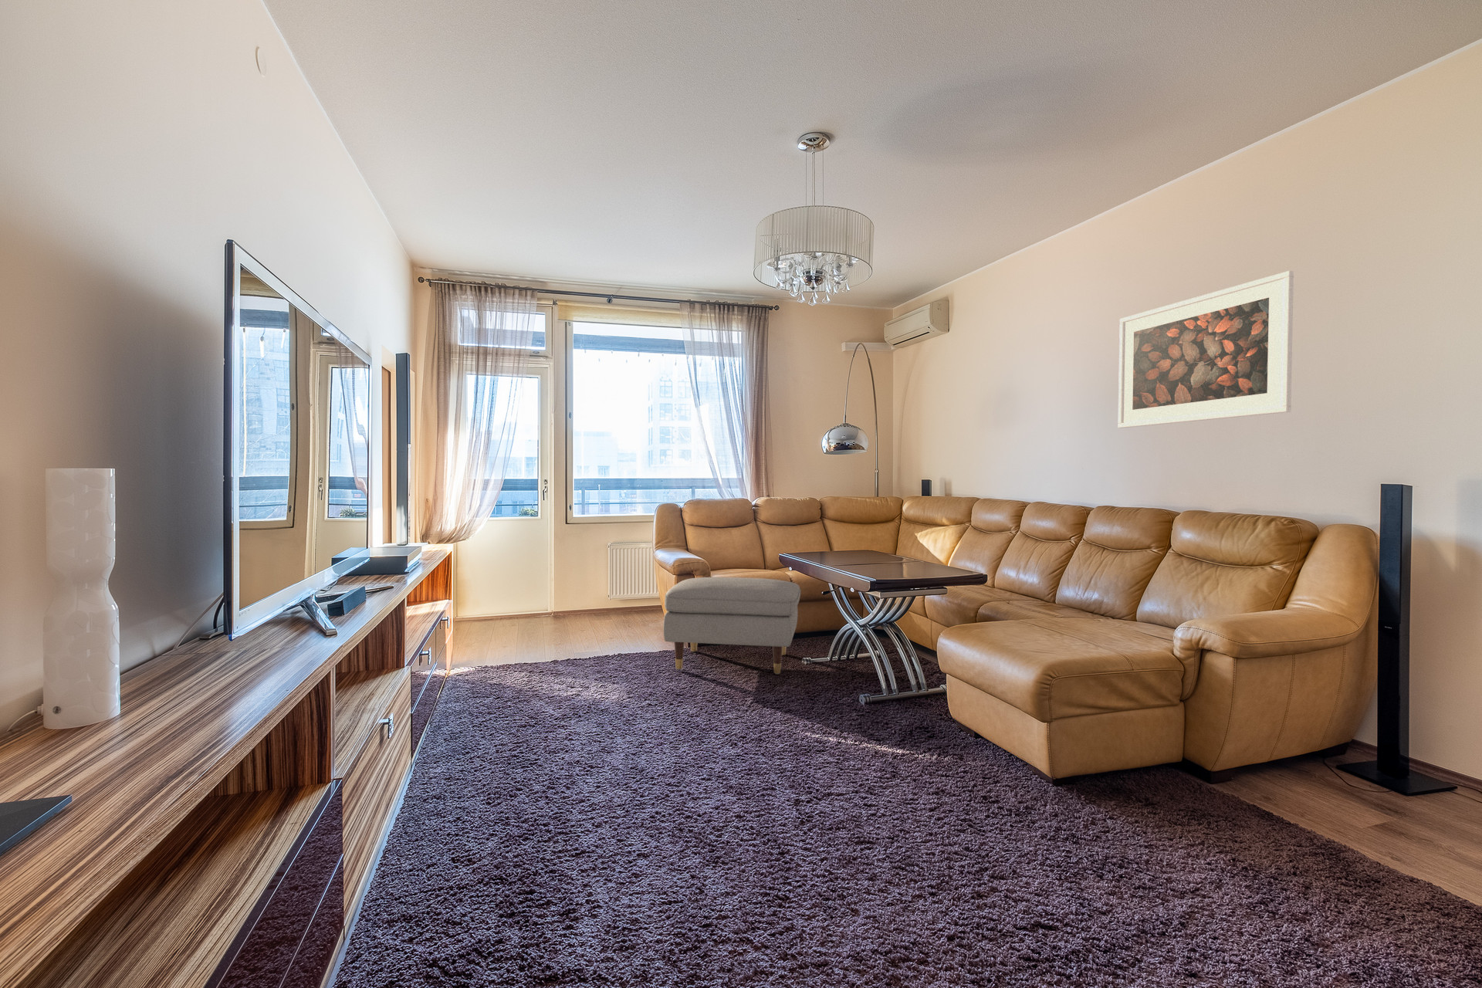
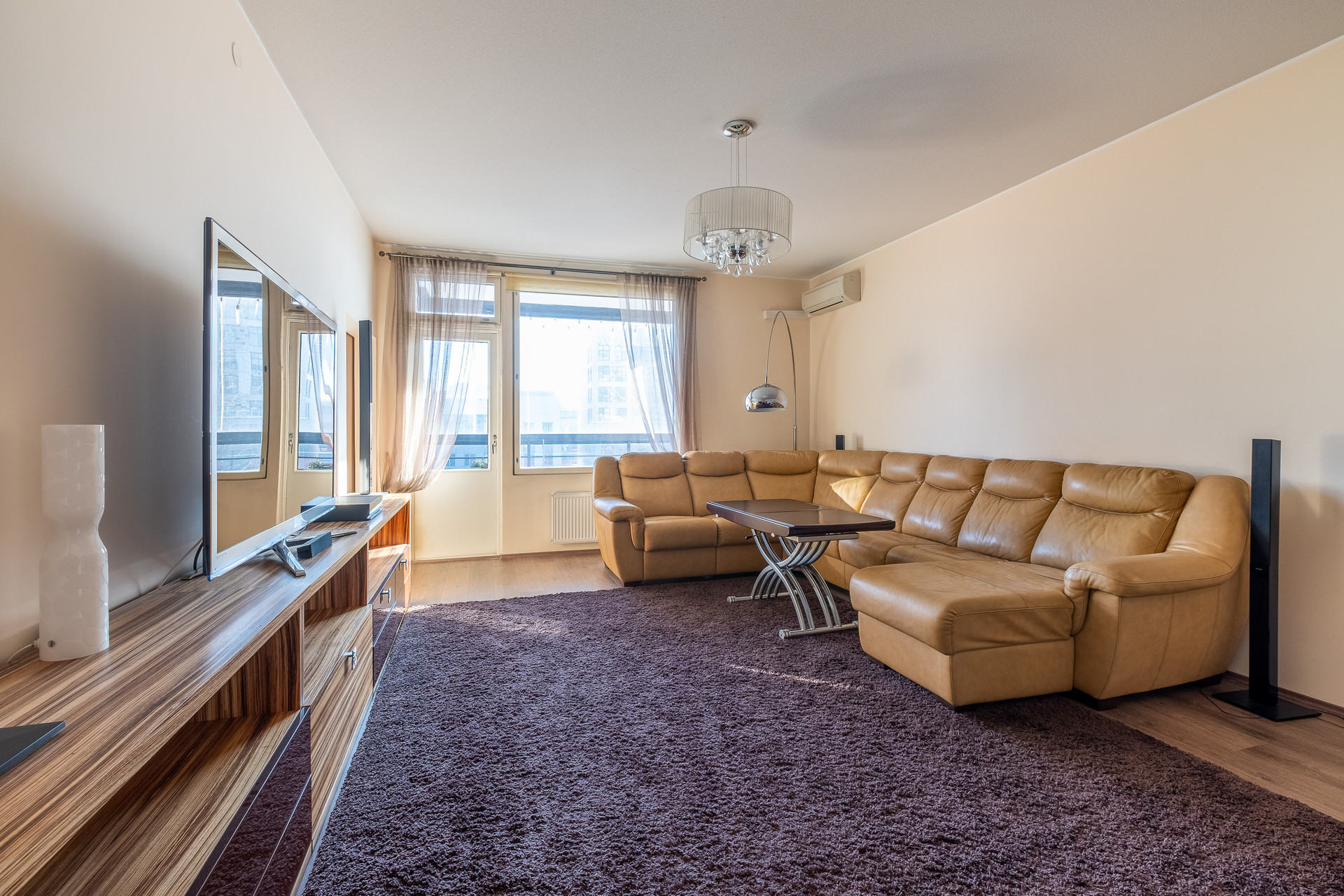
- ottoman (734, 621)
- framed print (1194, 359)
